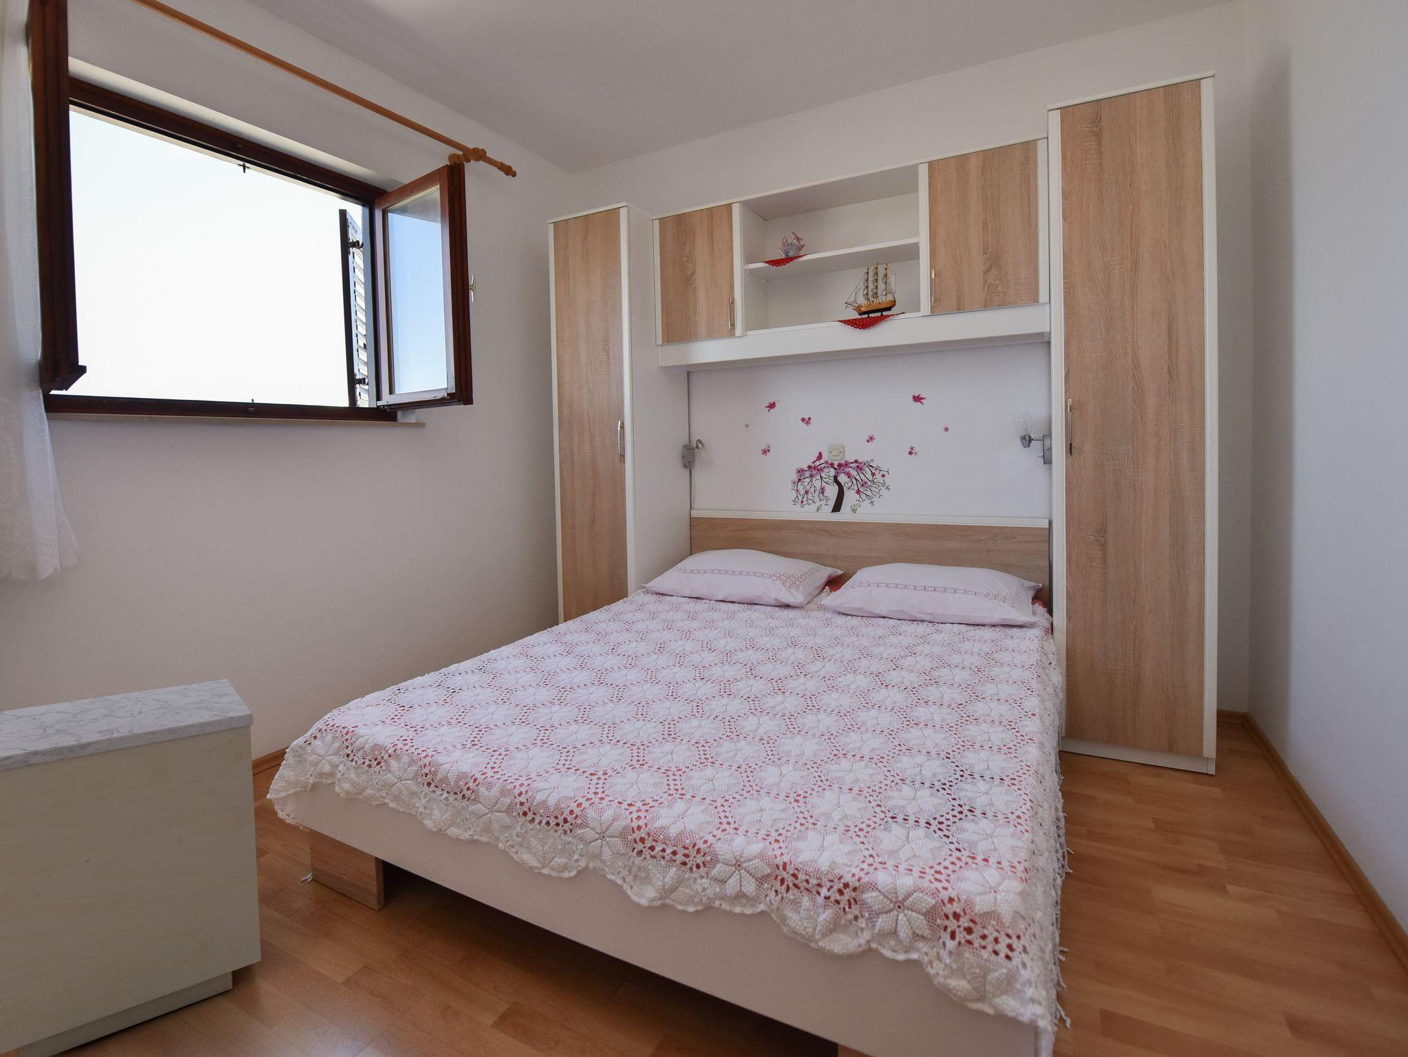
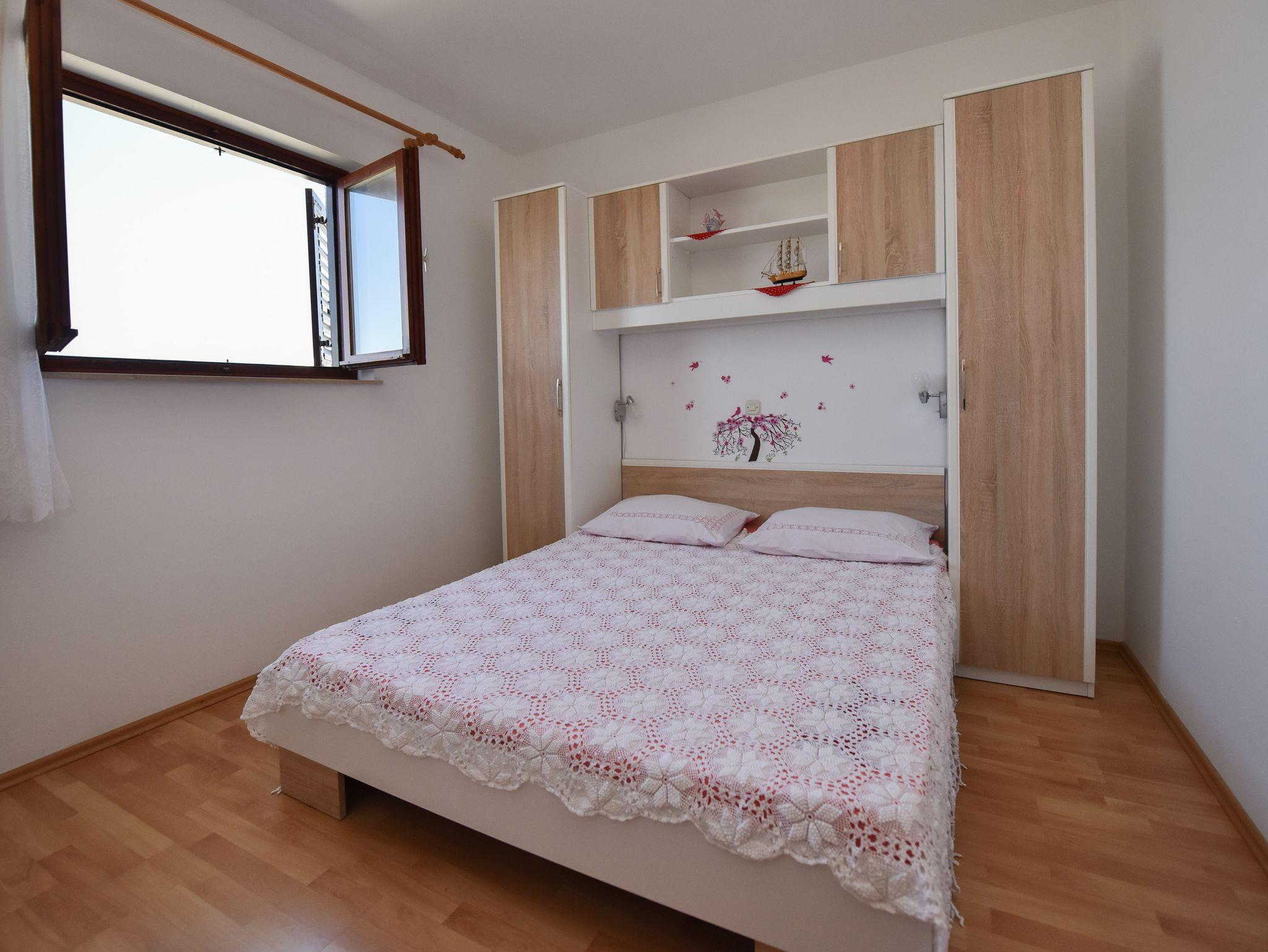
- nightstand (131, 846)
